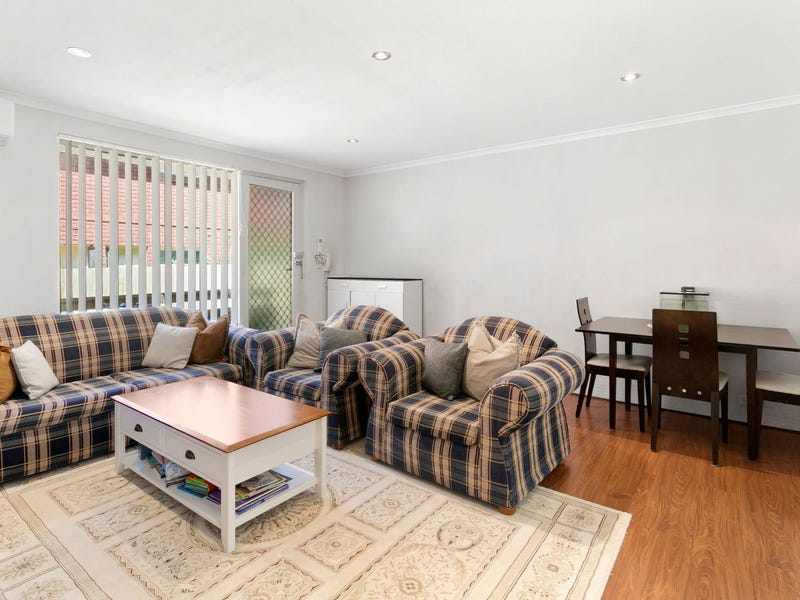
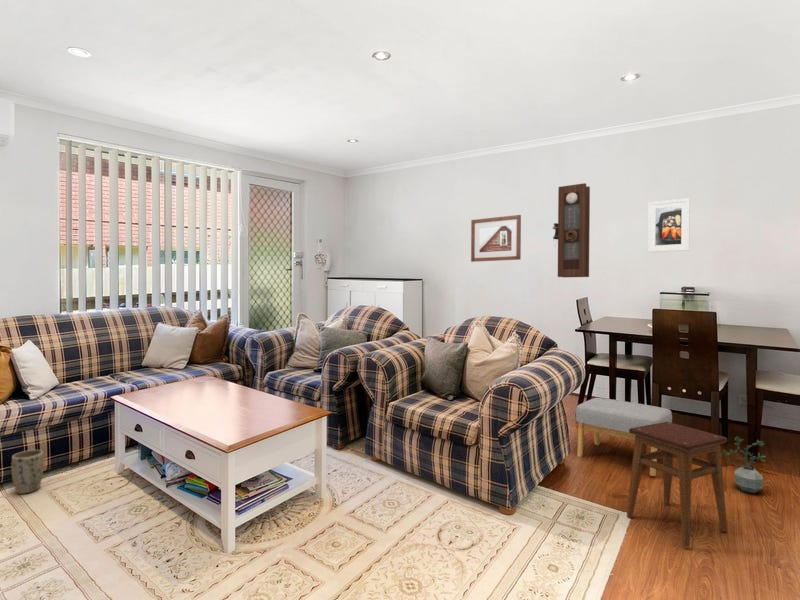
+ pendulum clock (569, 232)
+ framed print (668, 226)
+ footstool (622, 432)
+ stool (676, 476)
+ picture frame (495, 239)
+ potted plant (744, 461)
+ plant pot (27, 471)
